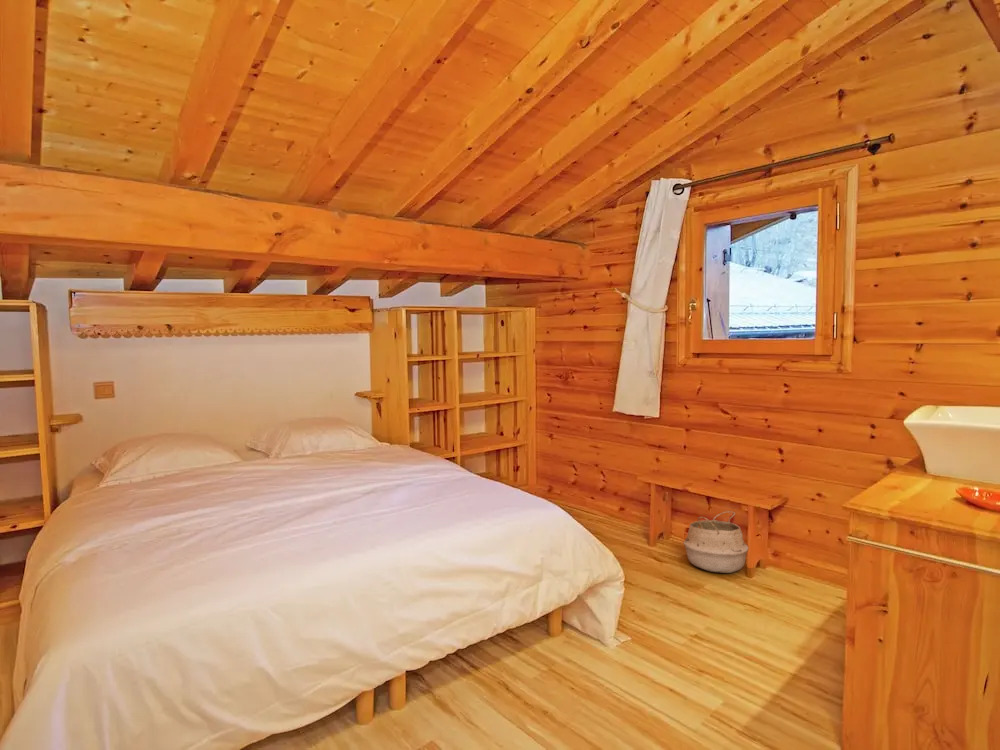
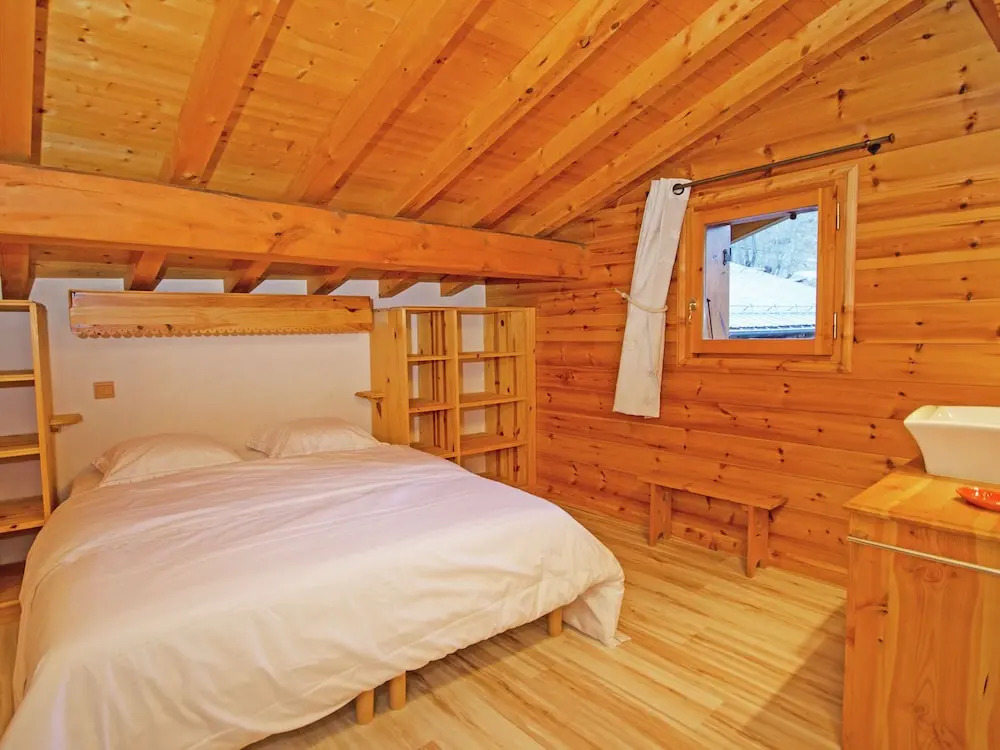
- woven basket (716, 536)
